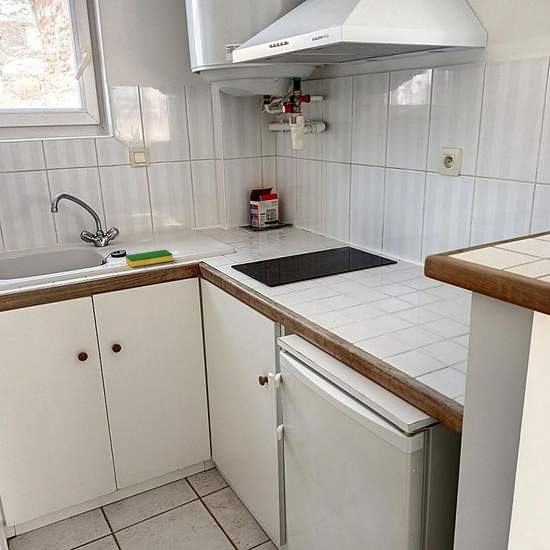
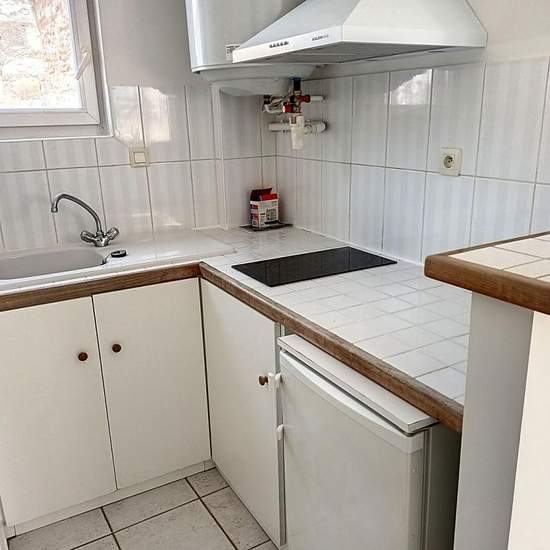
- dish sponge (149, 257)
